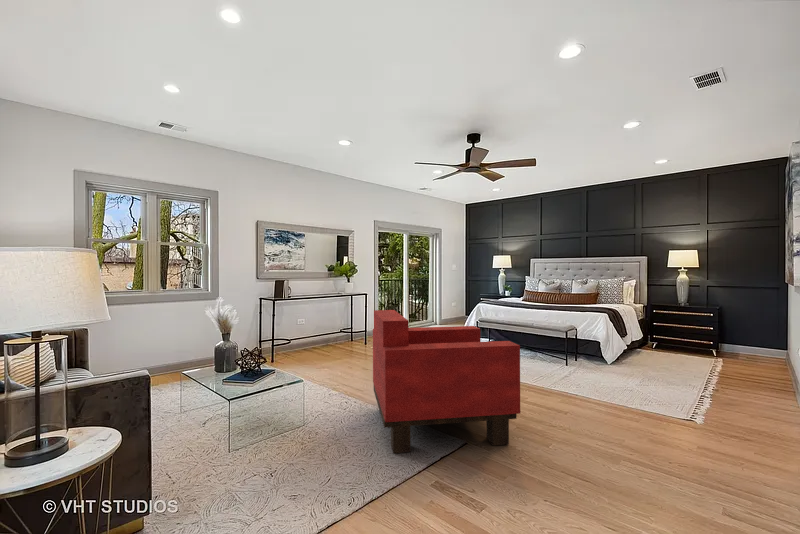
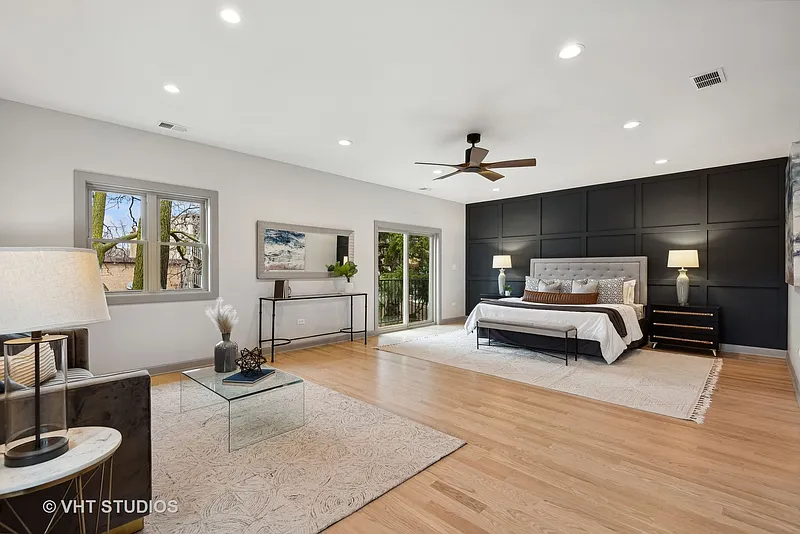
- armchair (437, 369)
